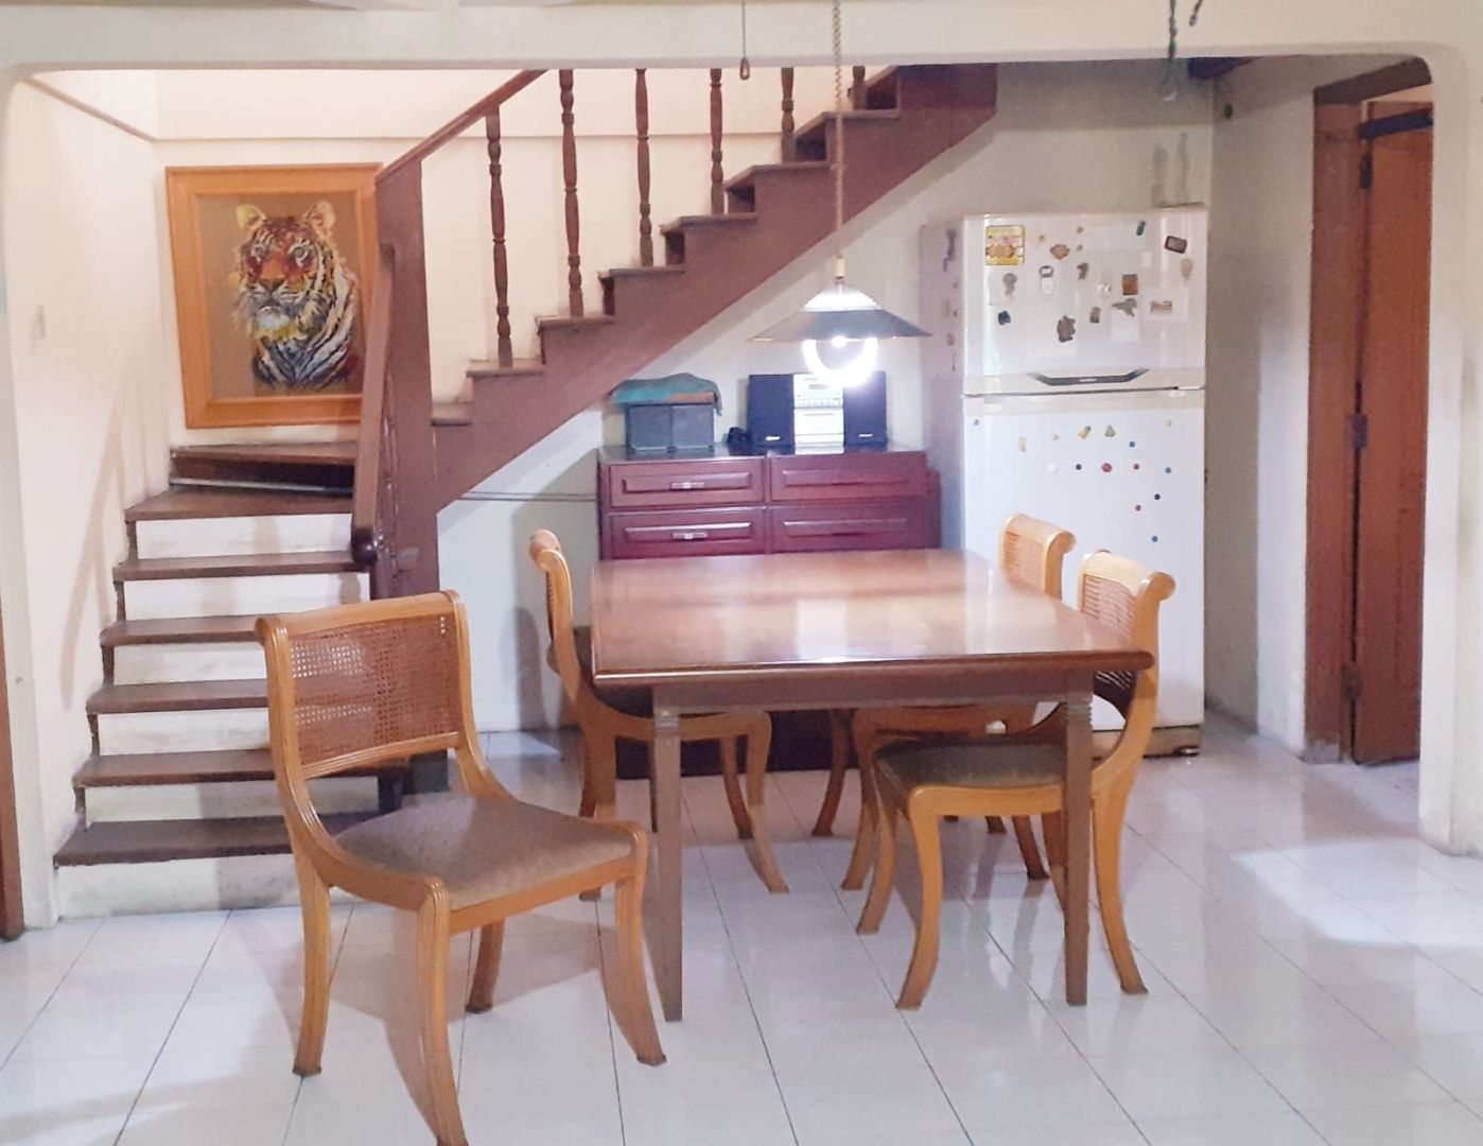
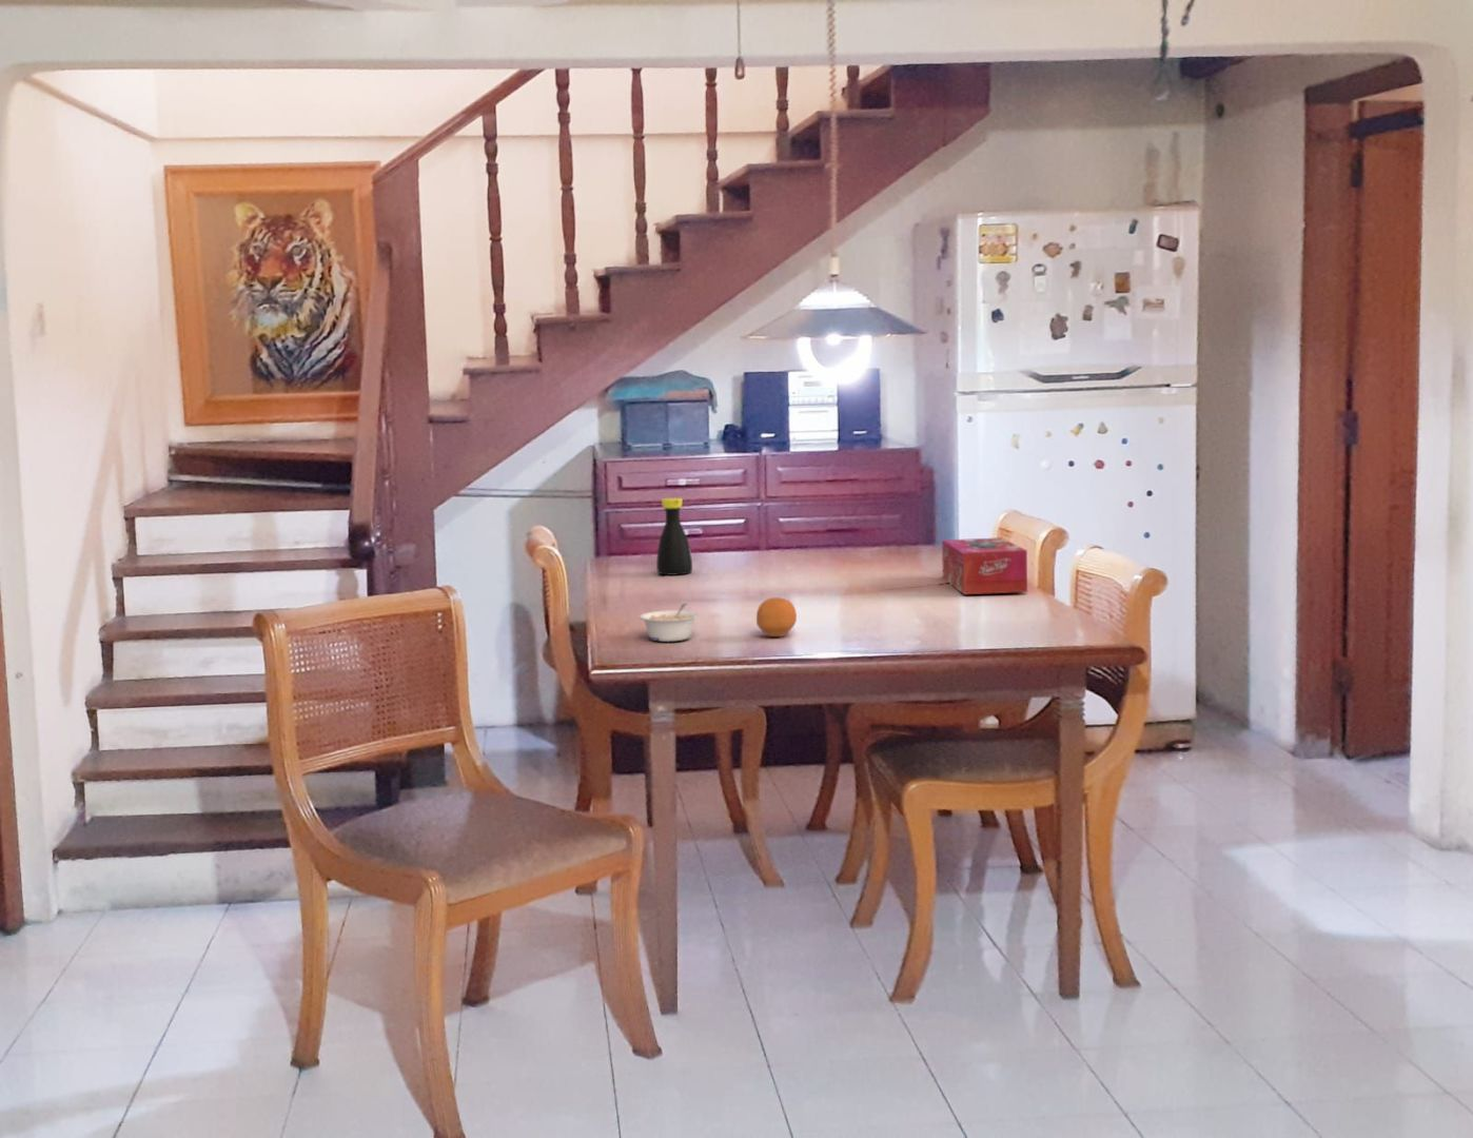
+ bottle (673, 536)
+ legume (668, 624)
+ fruit (776, 617)
+ tissue box (983, 564)
